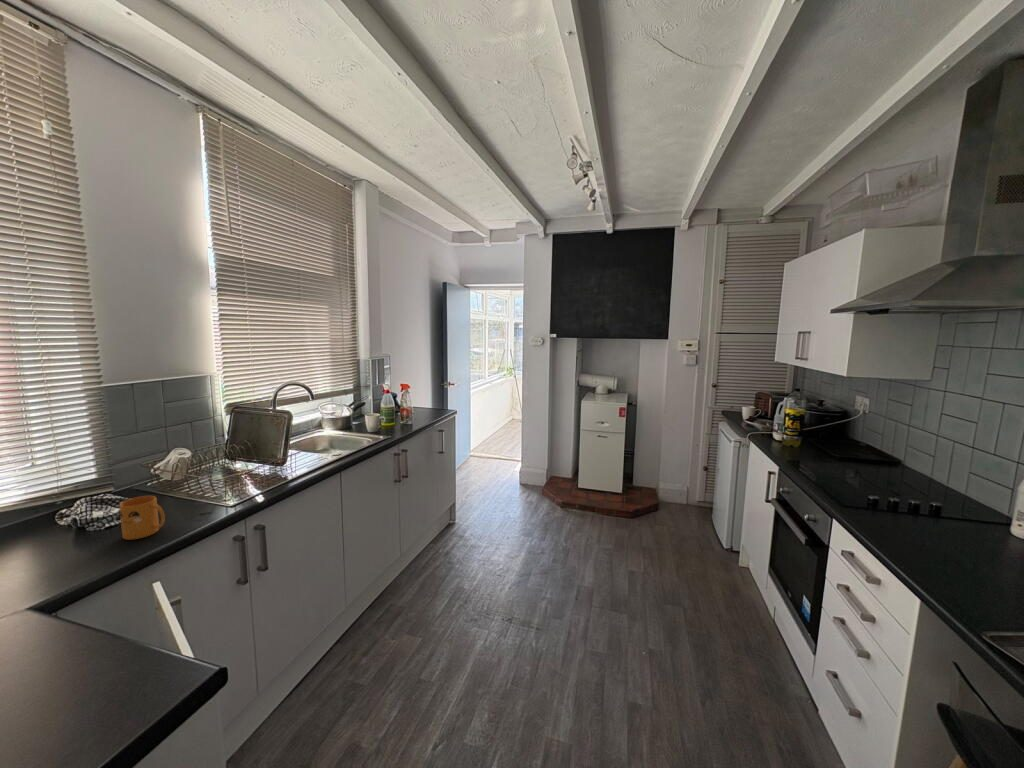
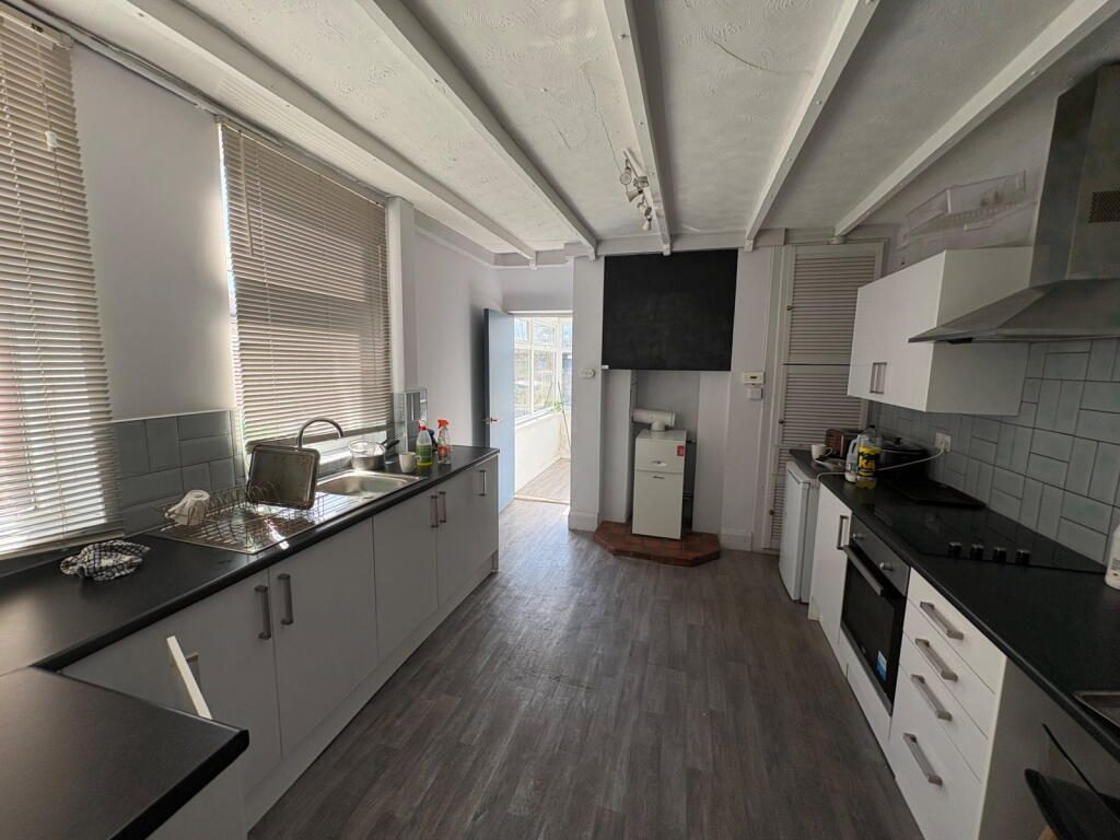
- mug (145, 517)
